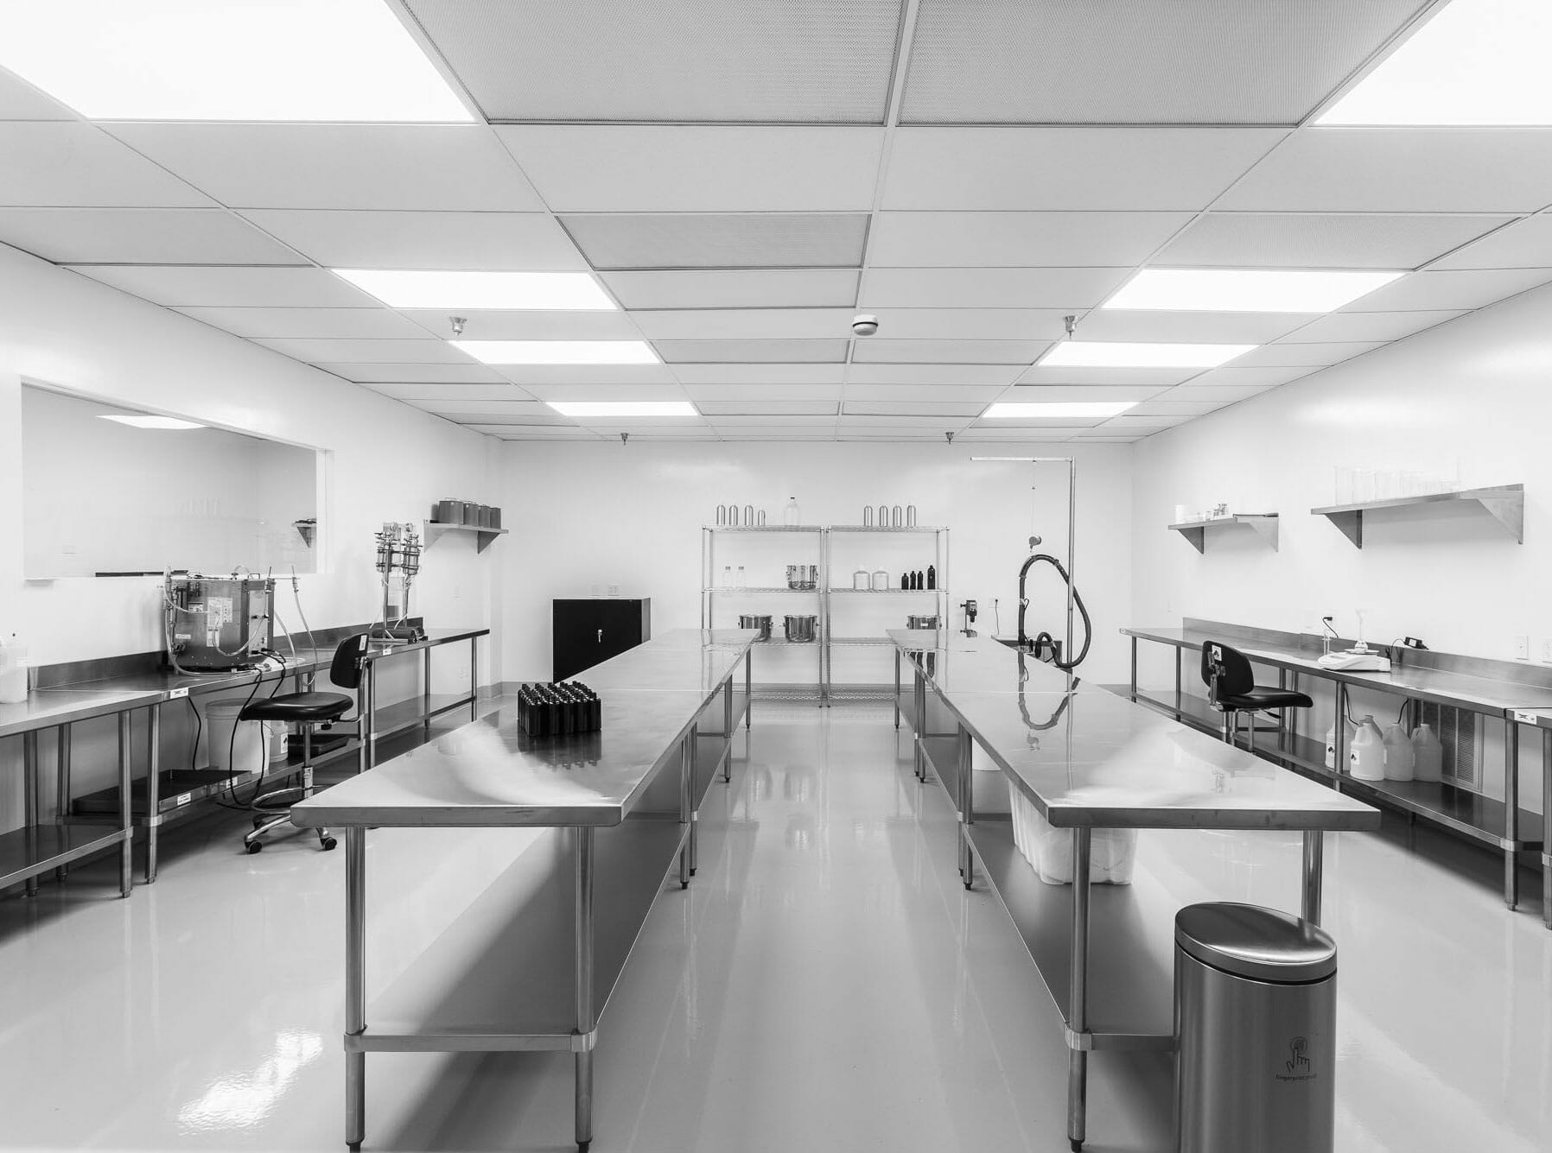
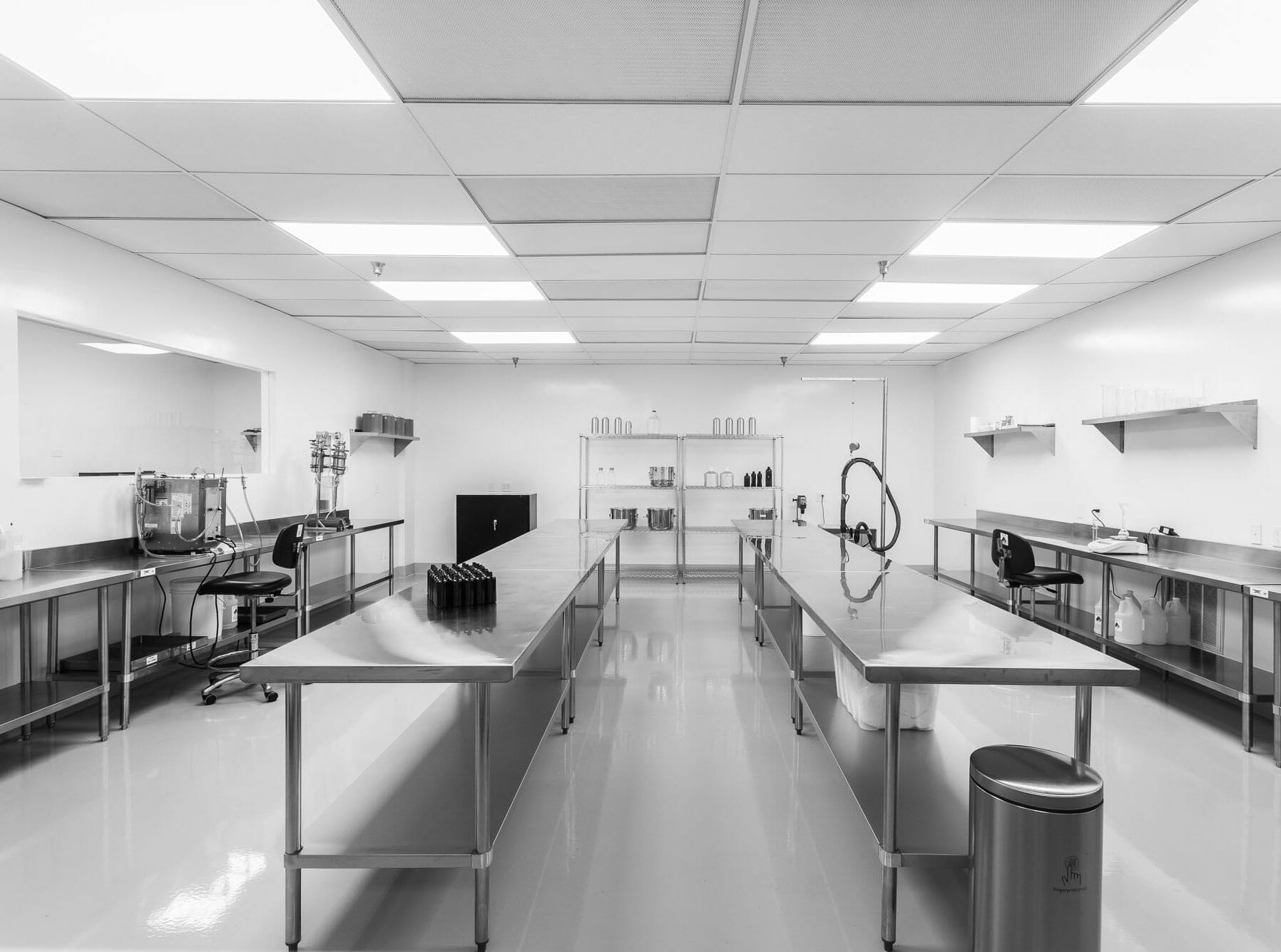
- smoke detector (865, 325)
